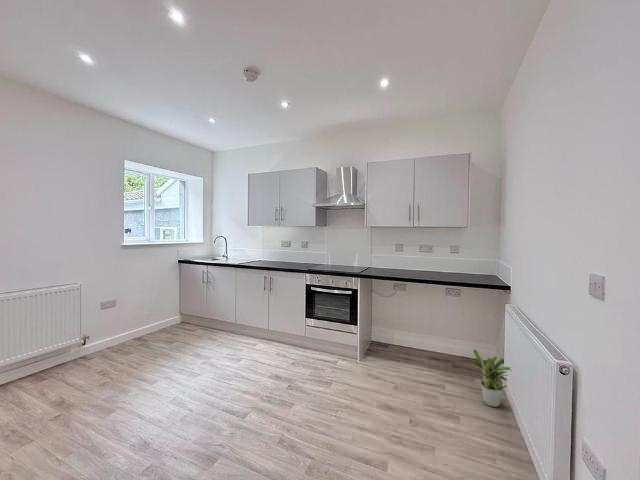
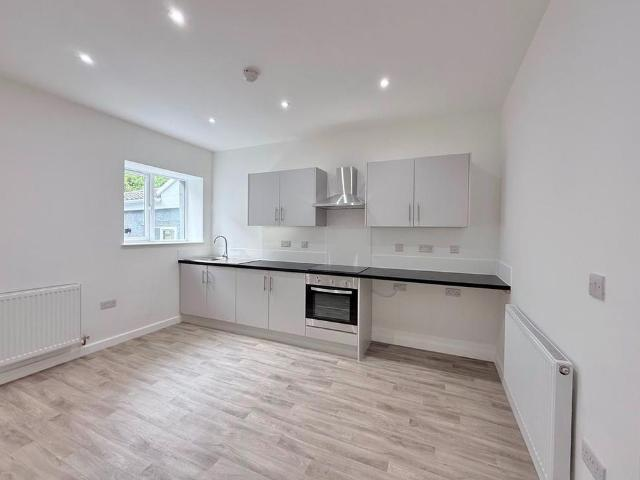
- potted plant (489, 379)
